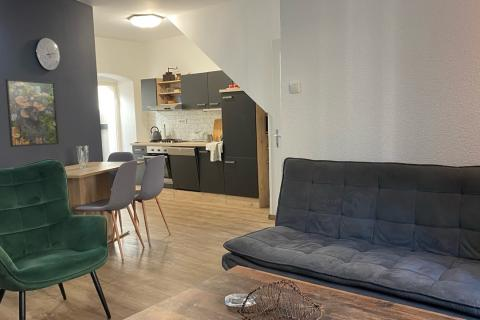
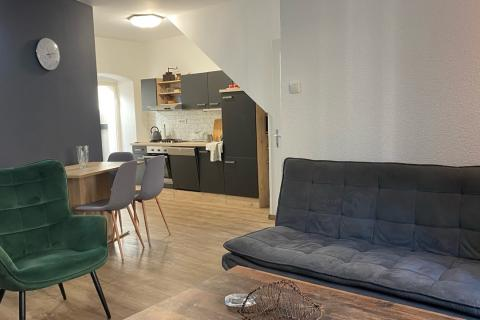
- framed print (33, 113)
